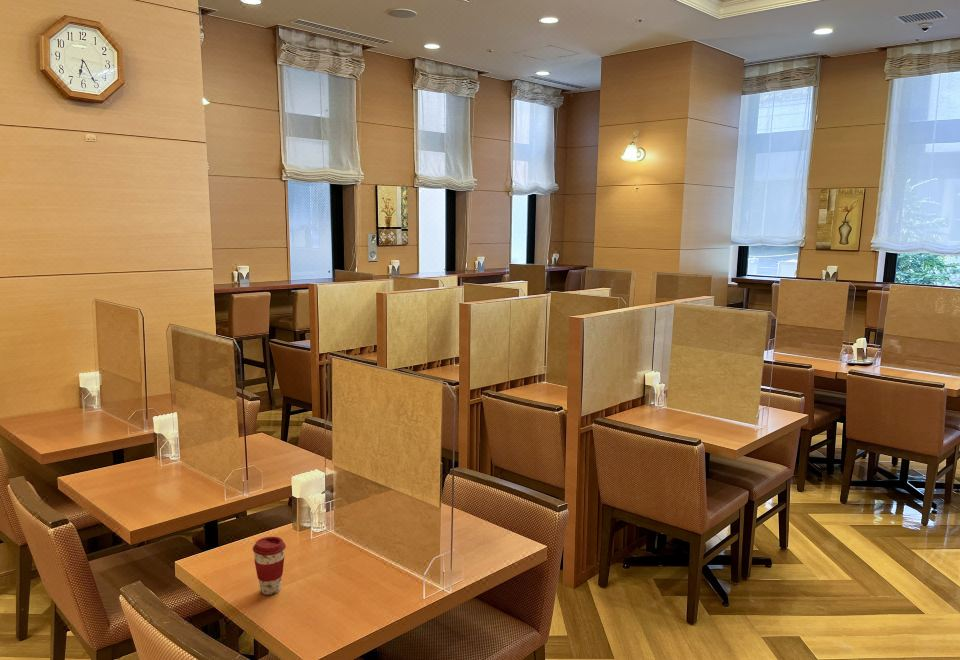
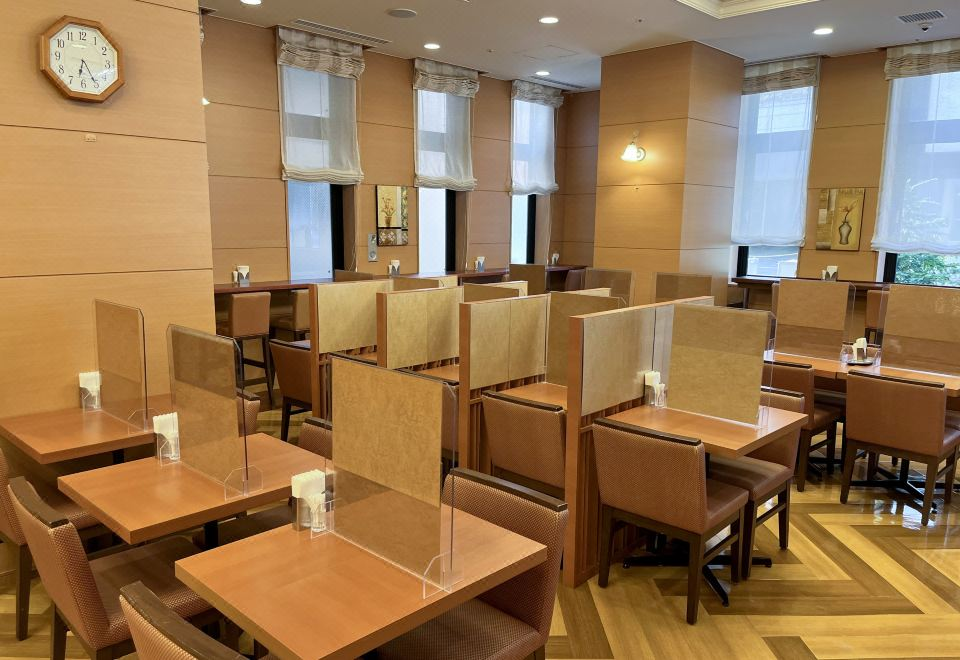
- coffee cup (269, 565)
